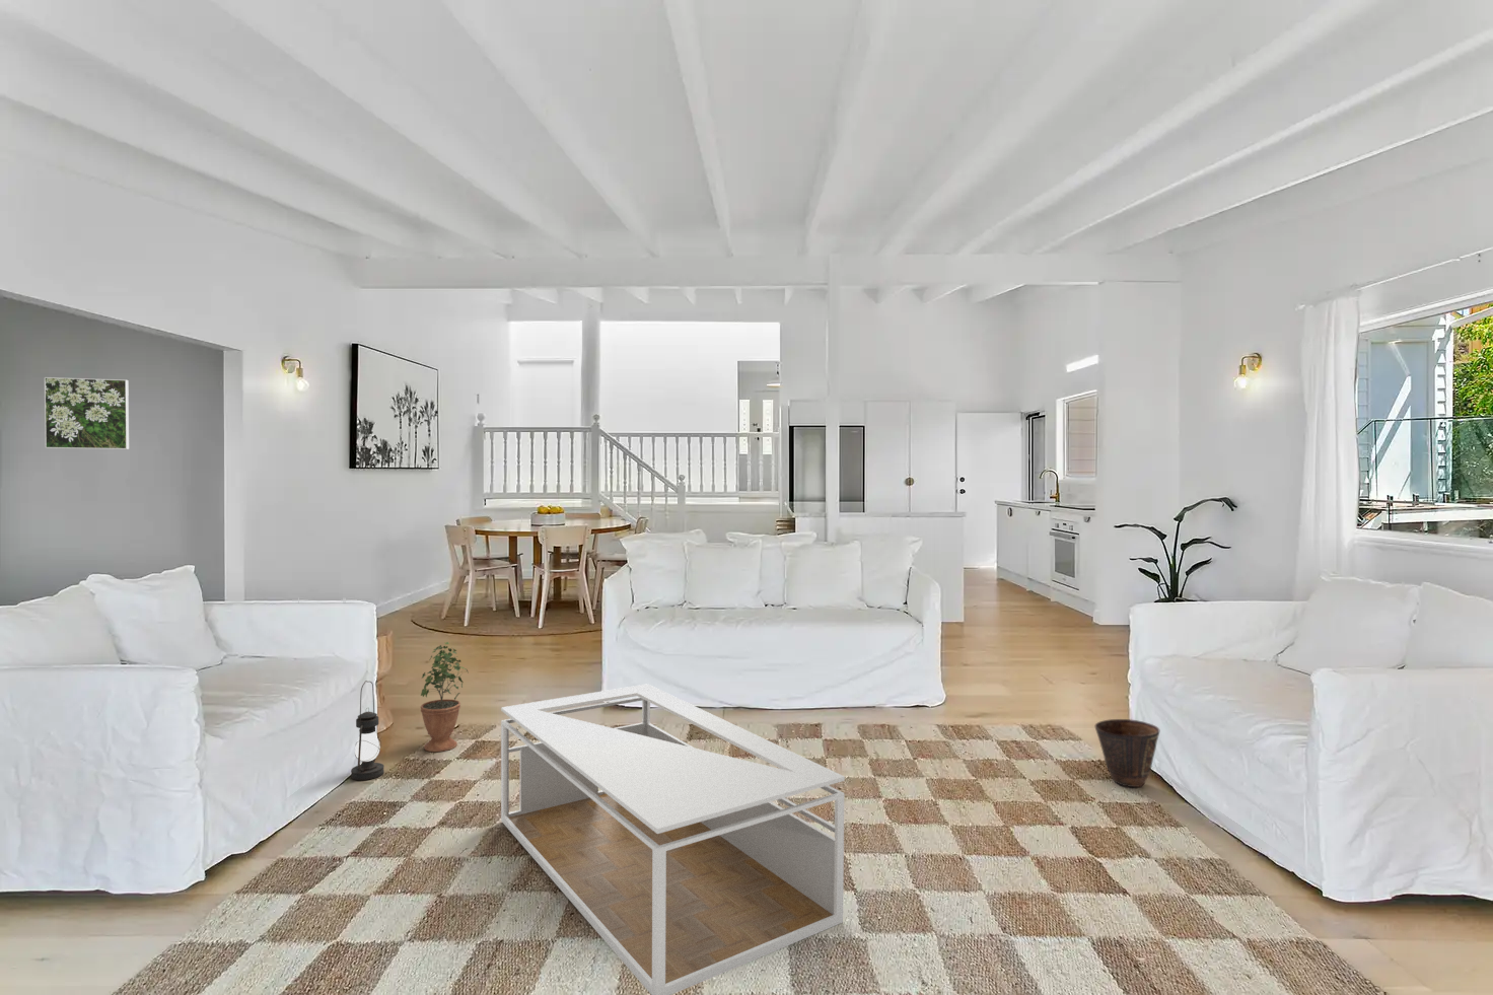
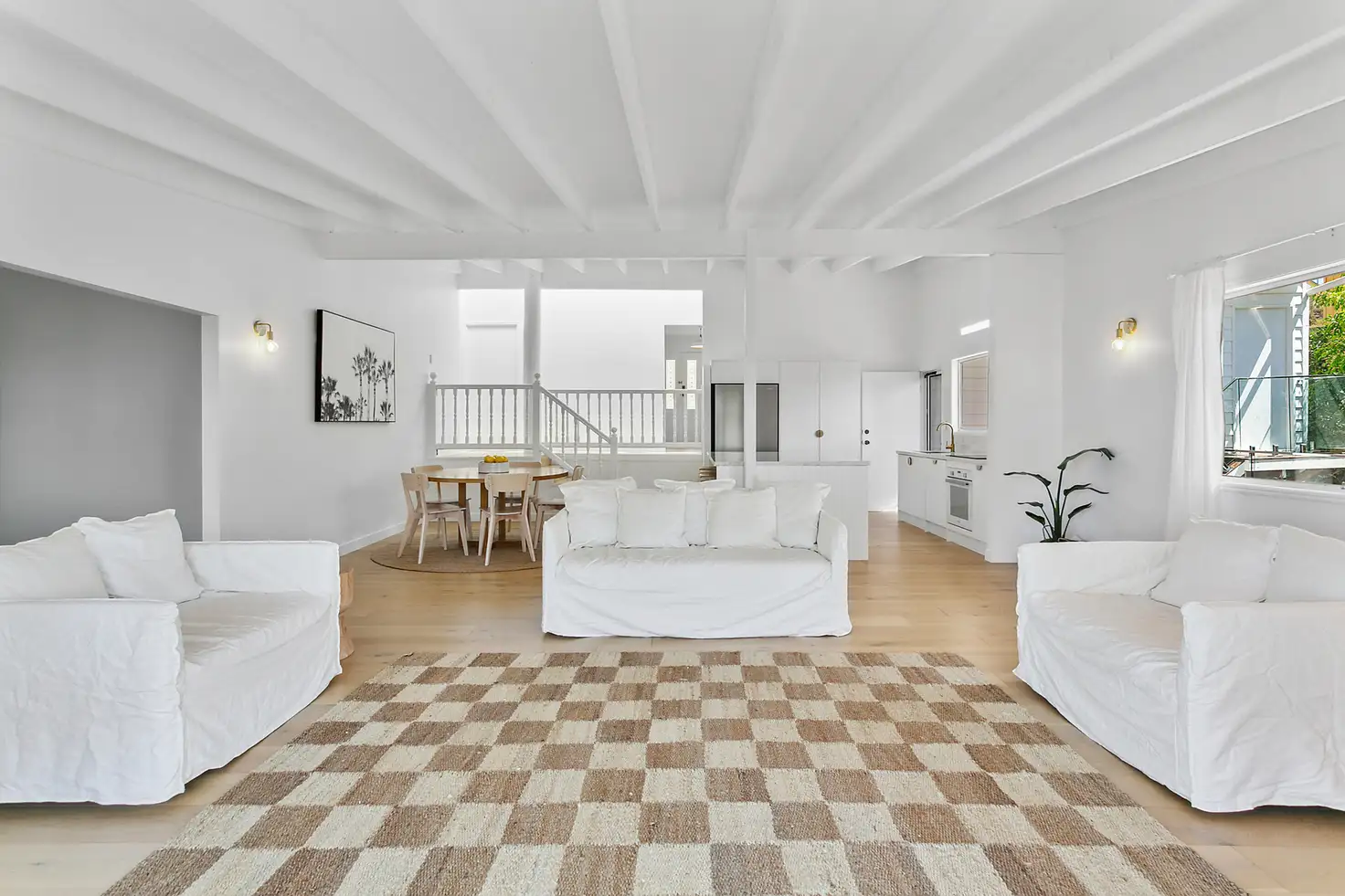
- potted plant (445, 692)
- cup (1126, 754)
- coffee table (650, 802)
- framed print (88, 413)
- lantern (367, 727)
